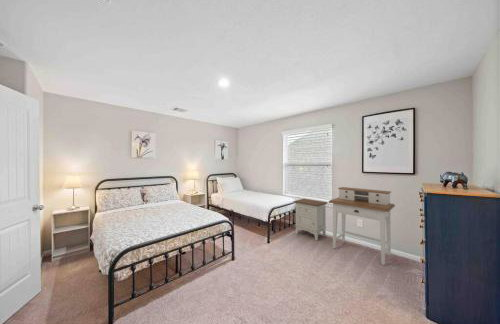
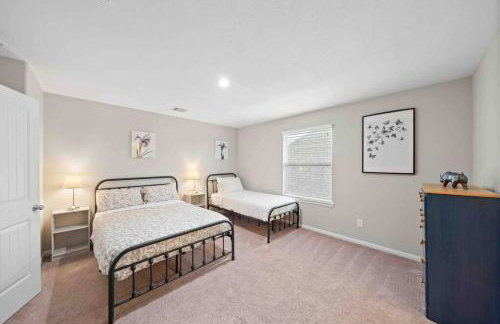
- nightstand (310, 218)
- desk (360, 216)
